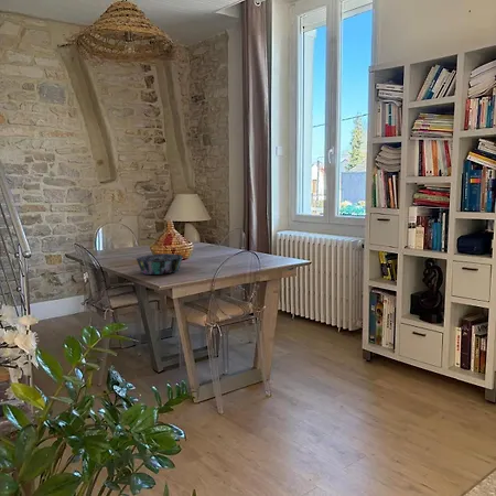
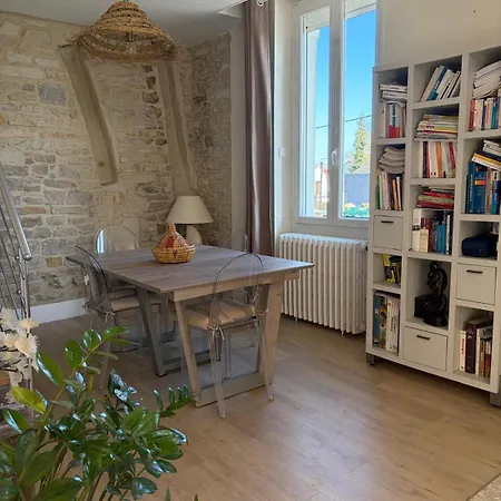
- decorative bowl (160, 263)
